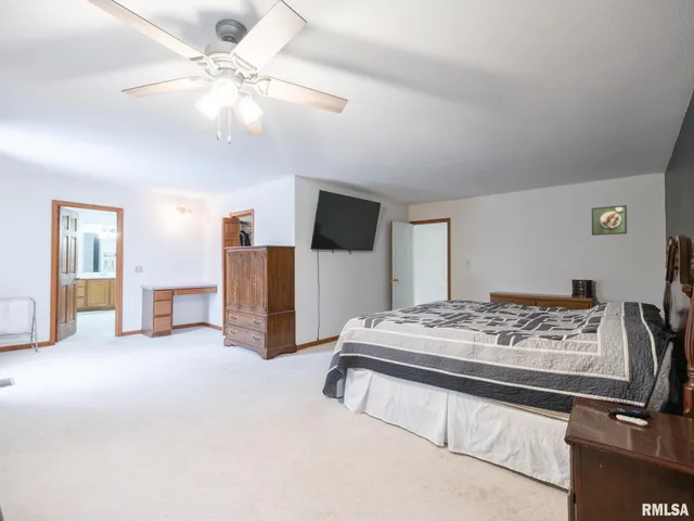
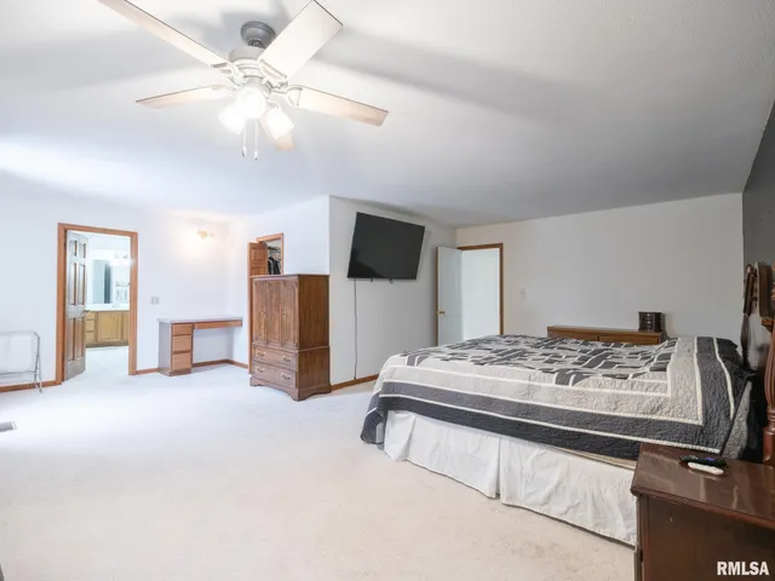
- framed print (608, 220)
